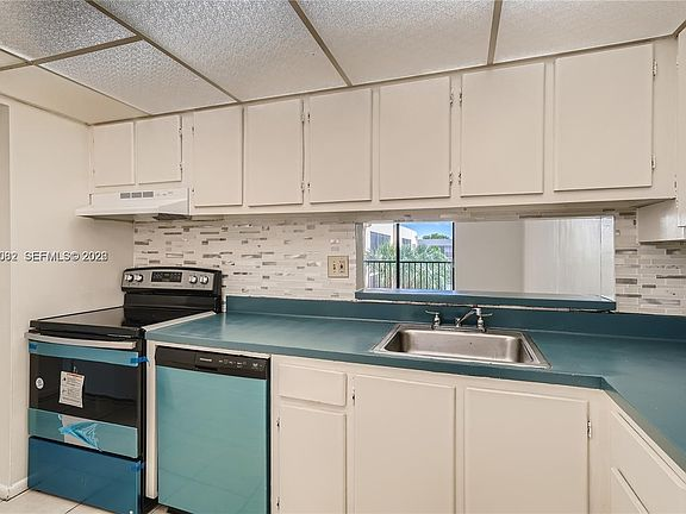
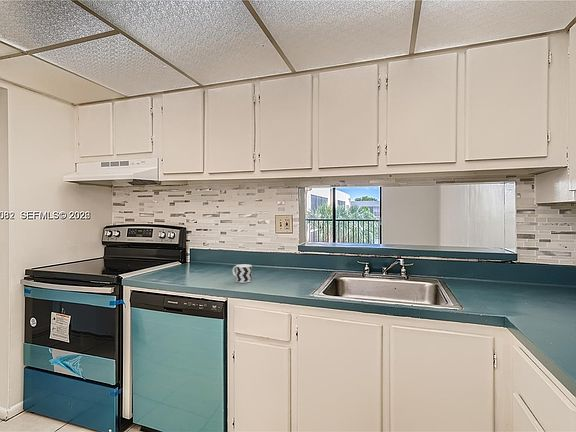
+ cup (241, 273)
